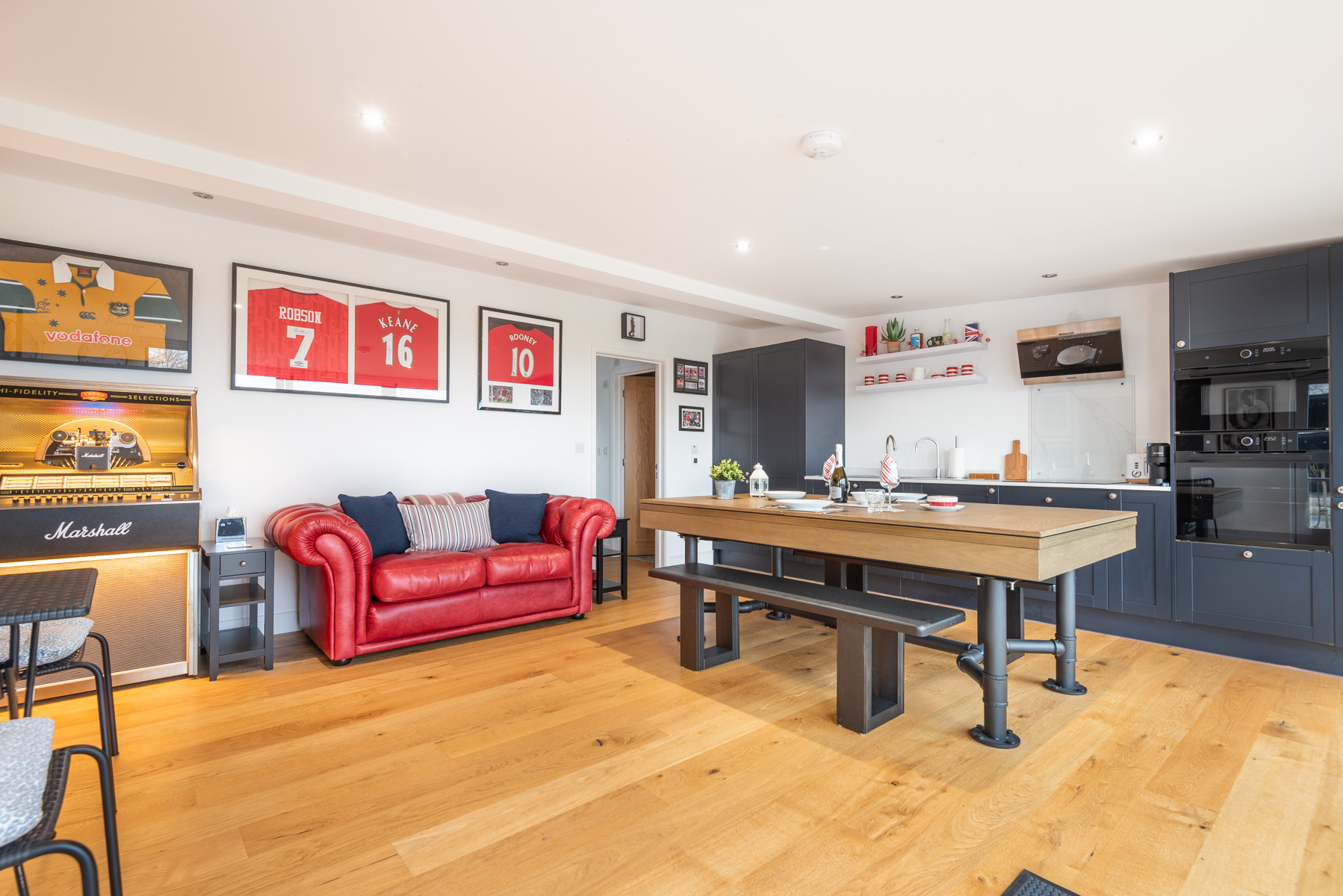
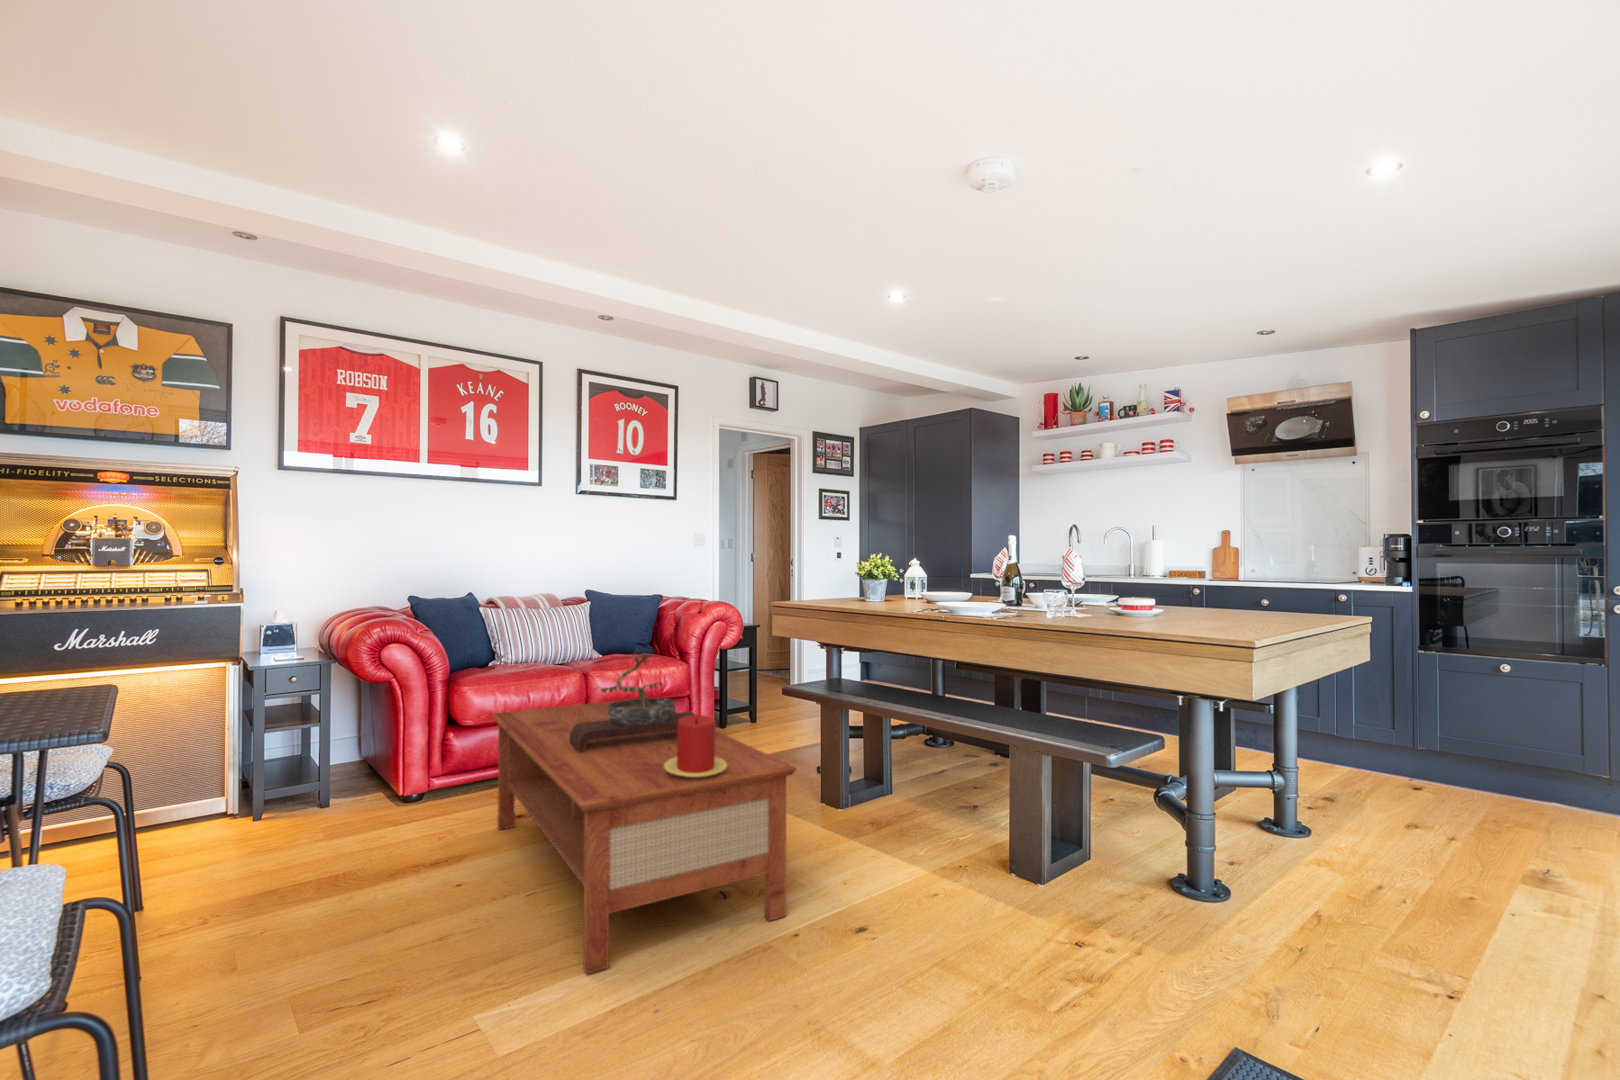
+ candle (696, 745)
+ coffee table (621, 800)
+ bonsai tree (642, 693)
